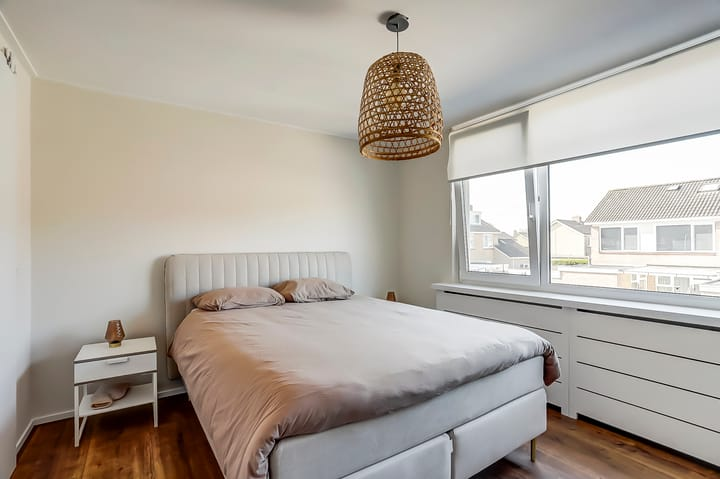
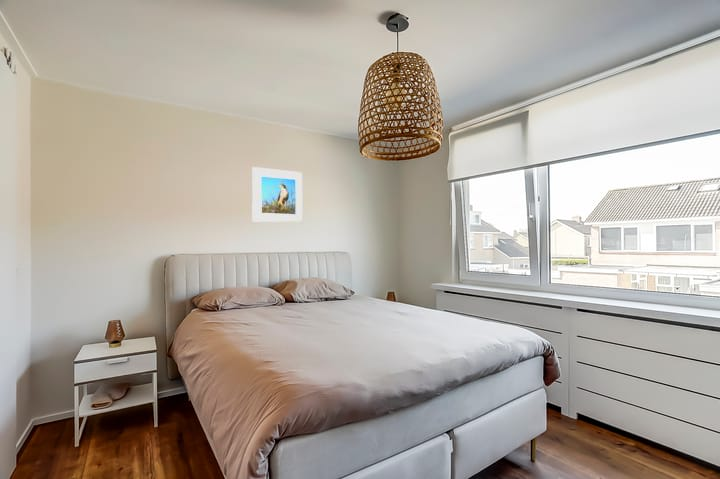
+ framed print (278, 195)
